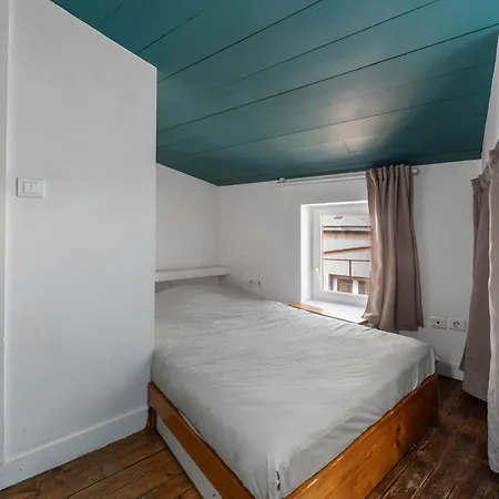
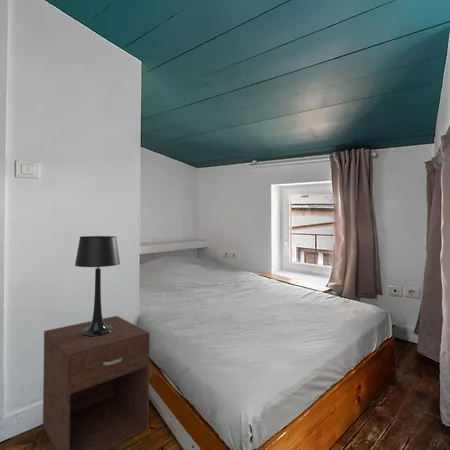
+ table lamp (97, 283)
+ nightstand (97, 380)
